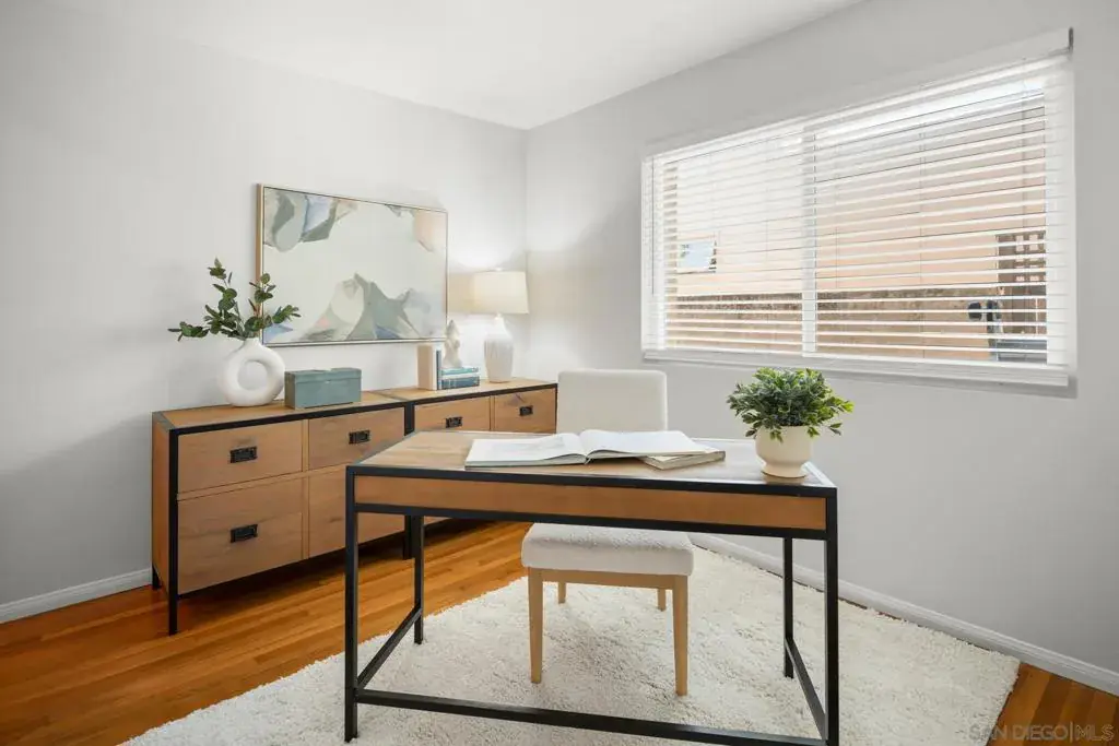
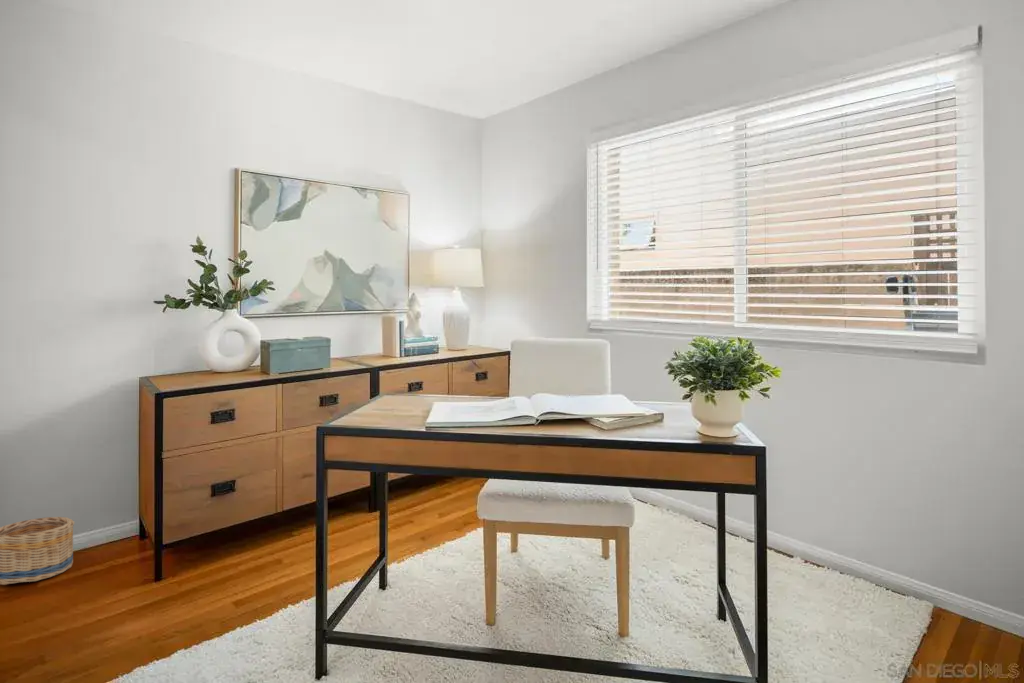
+ basket (33, 549)
